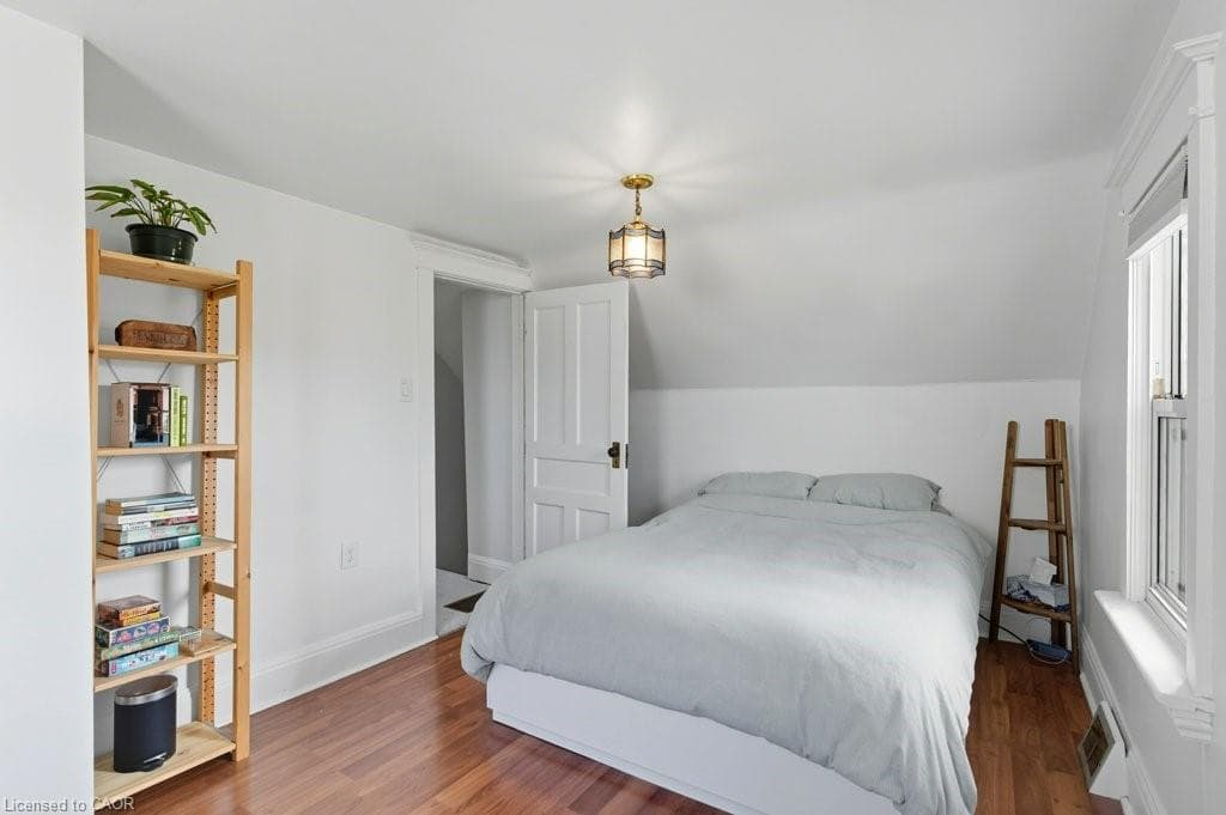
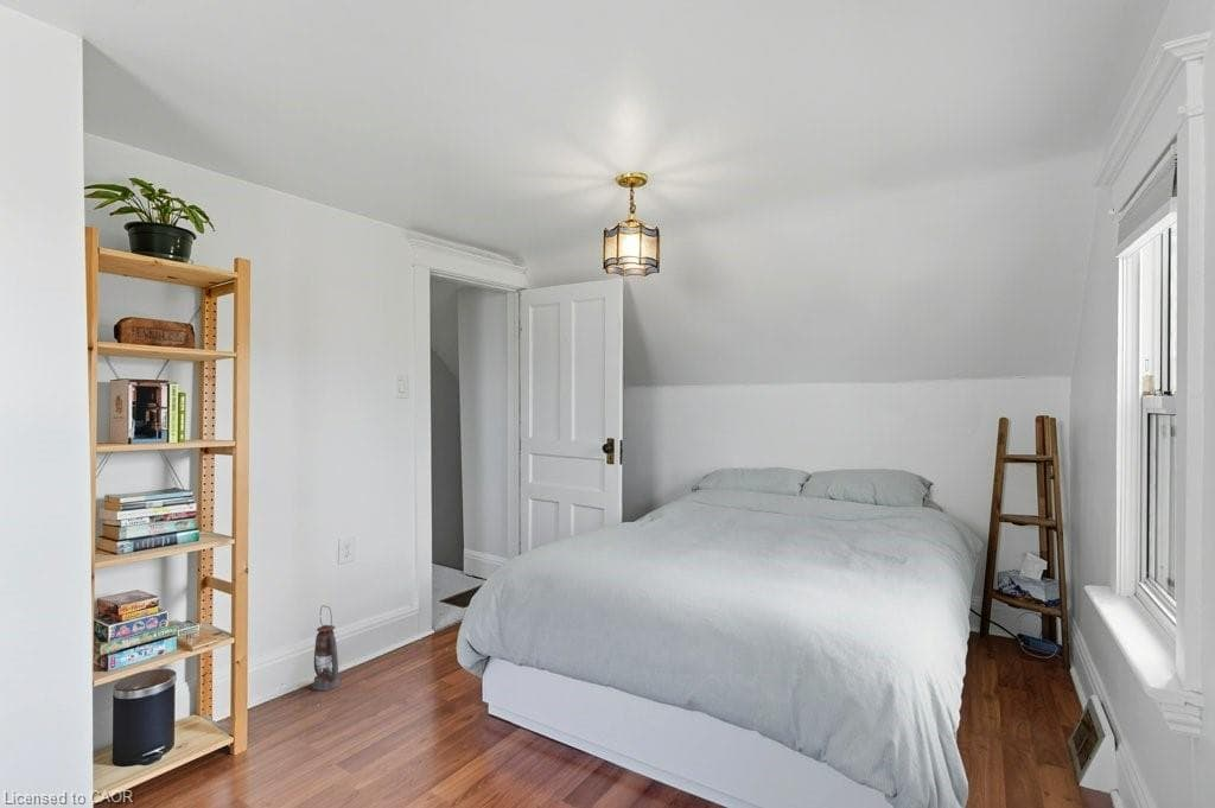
+ lantern (325, 645)
